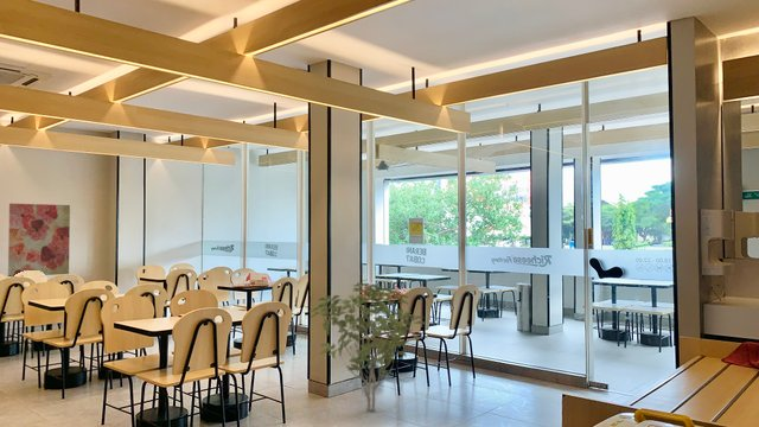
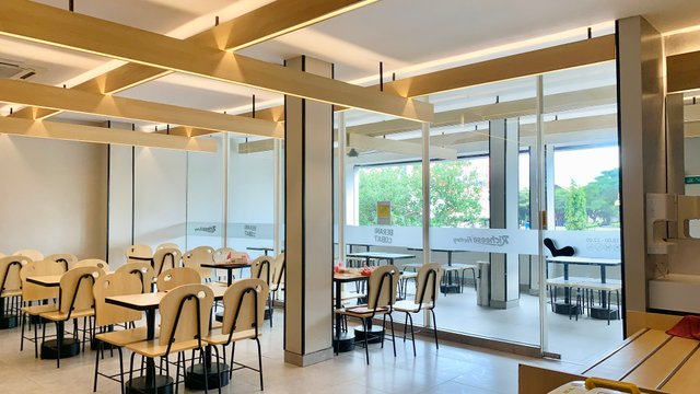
- wall art (39, 240)
- shrub (369, 345)
